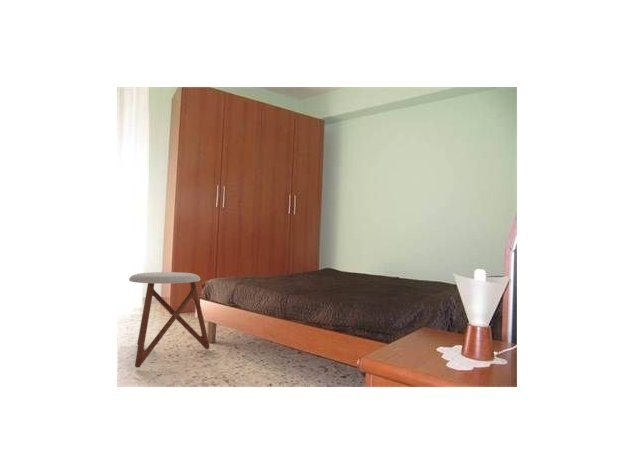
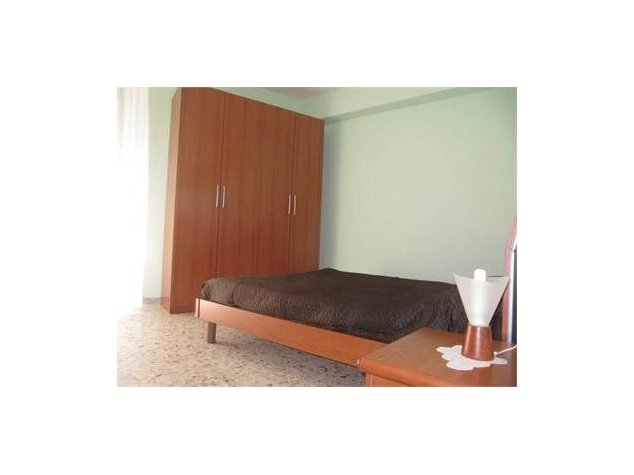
- stool (166, 308)
